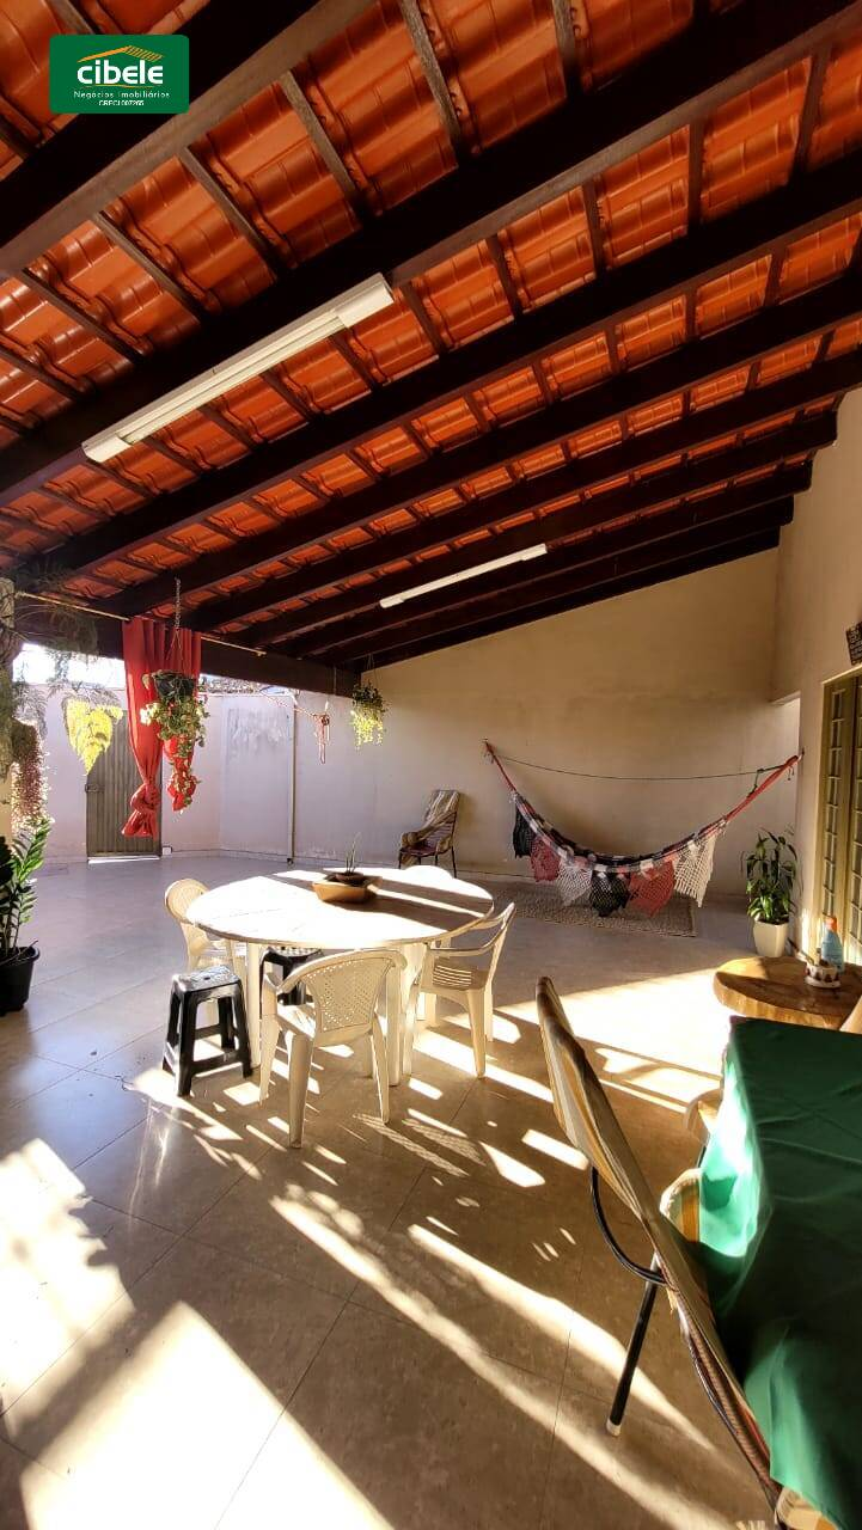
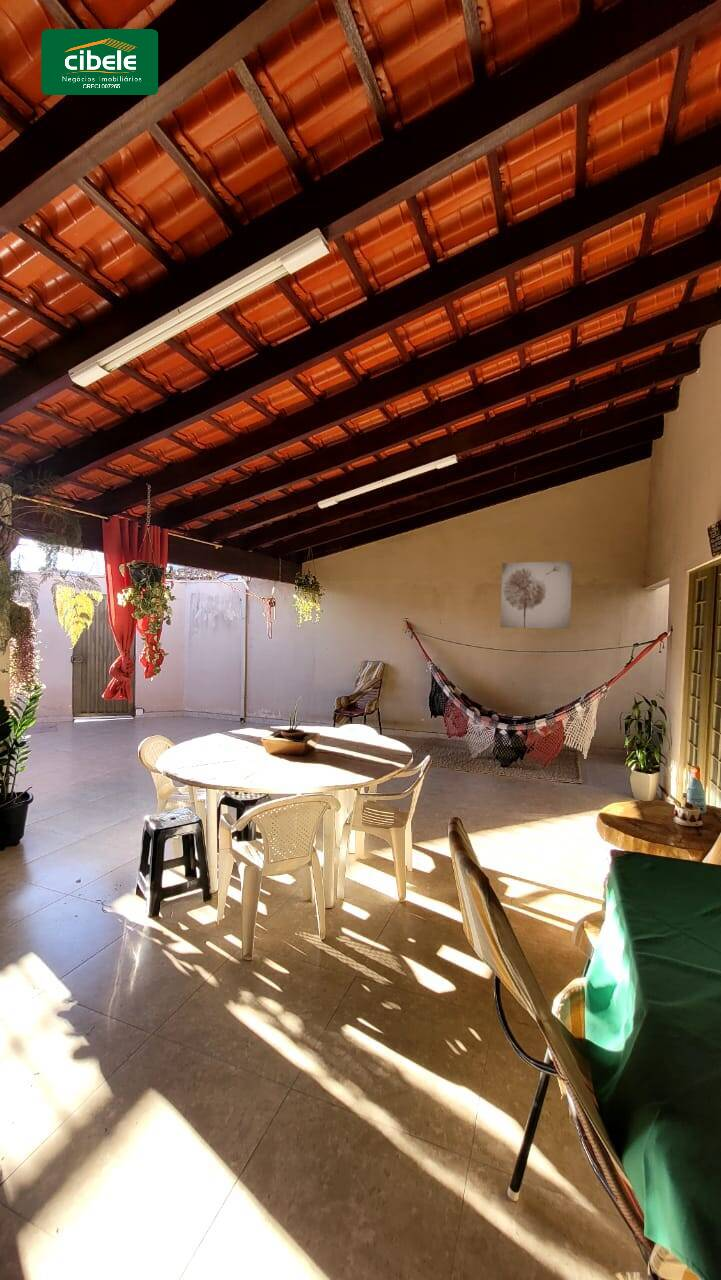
+ wall art (535, 595)
